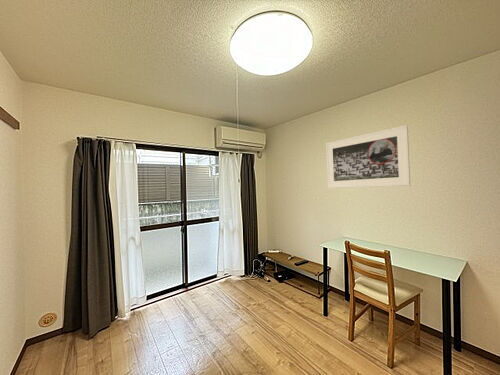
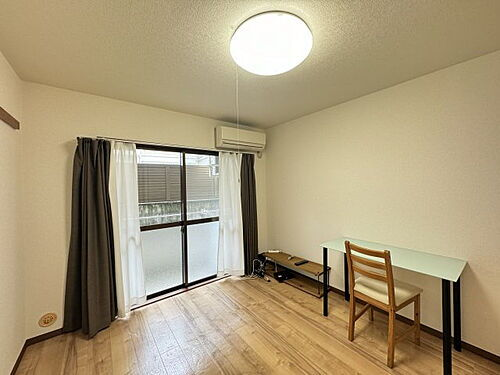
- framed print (362, 161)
